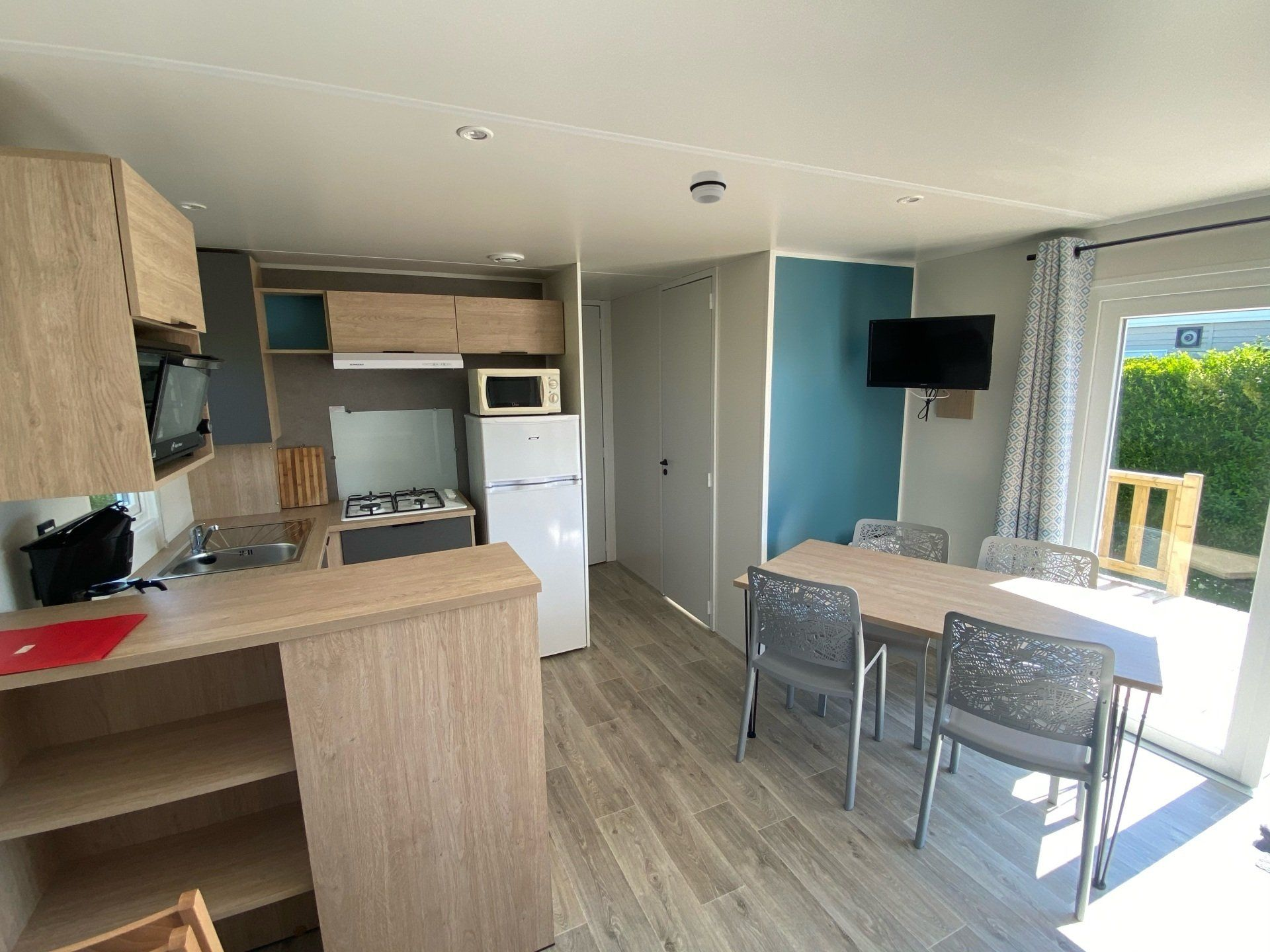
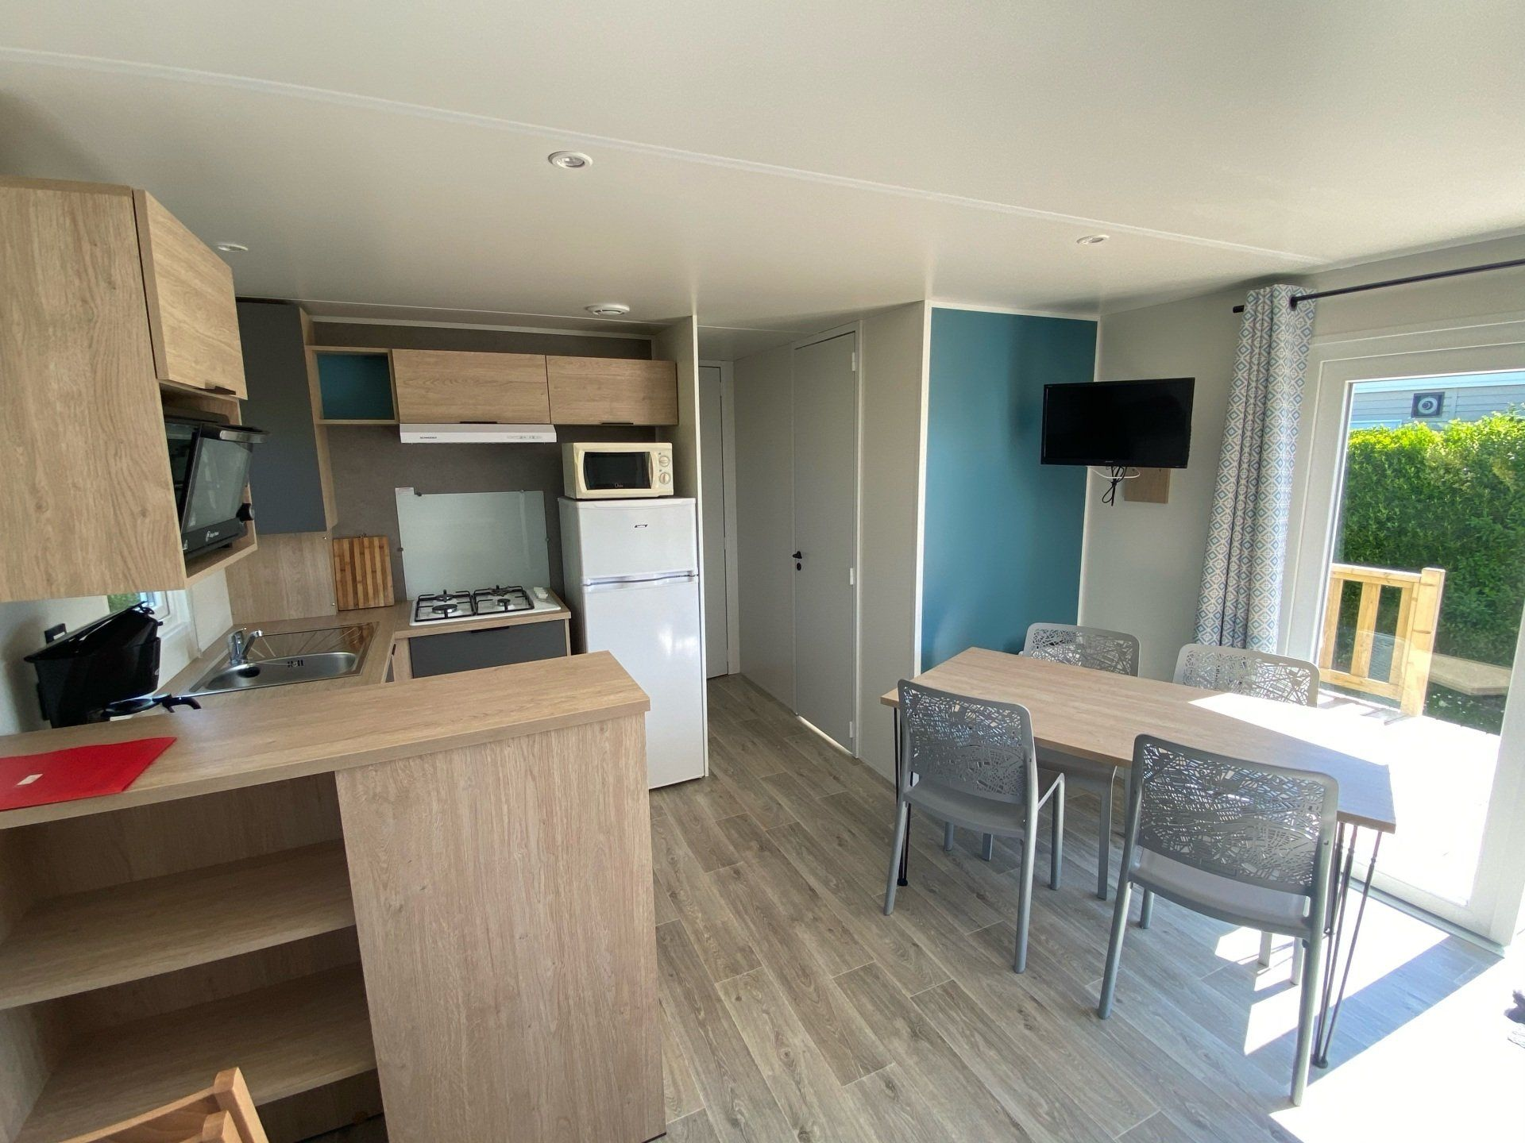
- smoke detector (708, 188)
